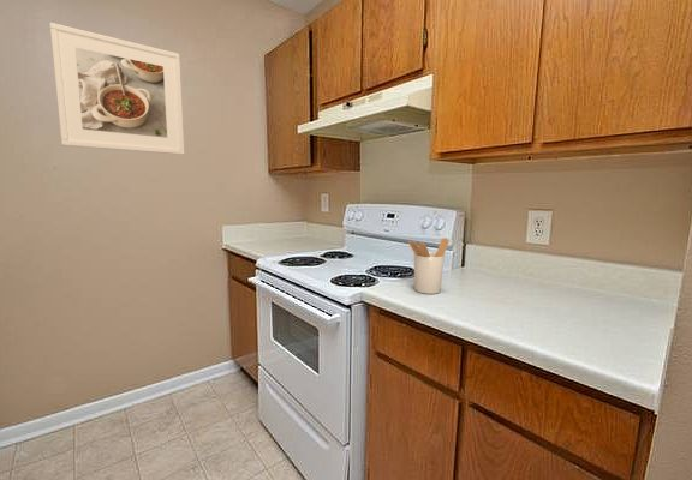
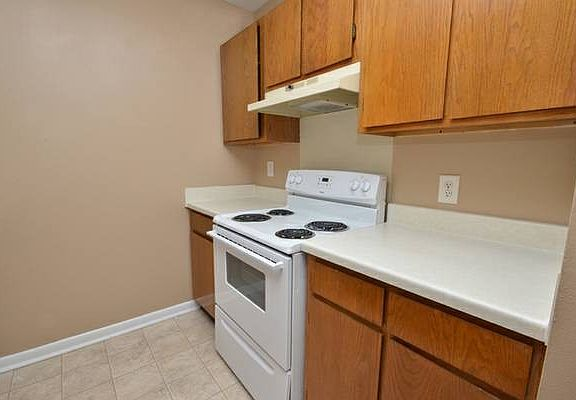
- utensil holder (424, 264)
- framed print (124, 96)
